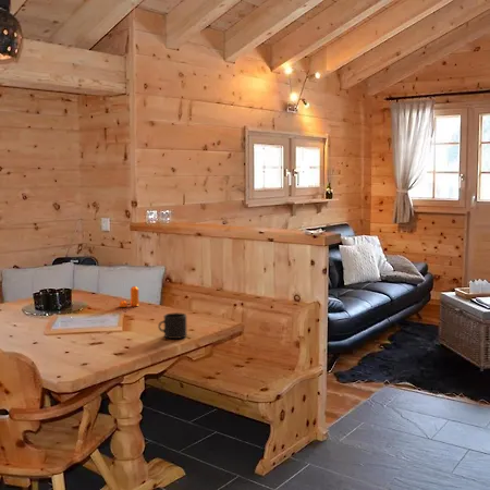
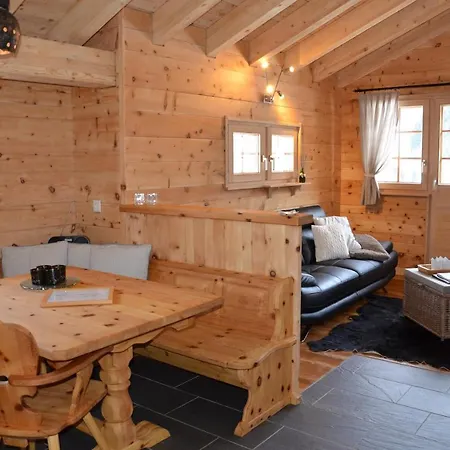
- mug (172, 326)
- pepper shaker (131, 296)
